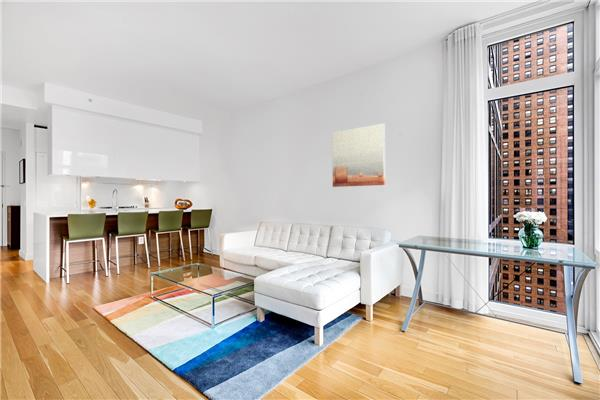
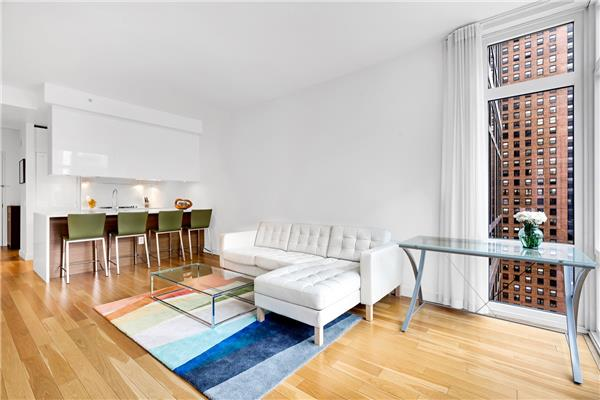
- wall art (357, 157)
